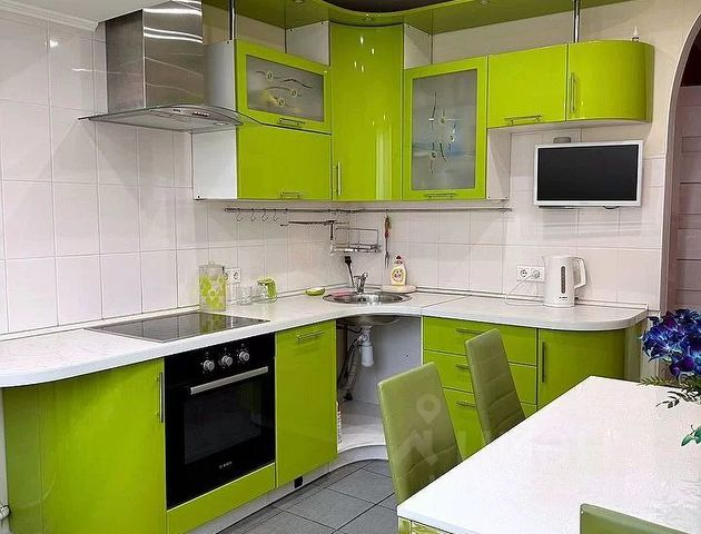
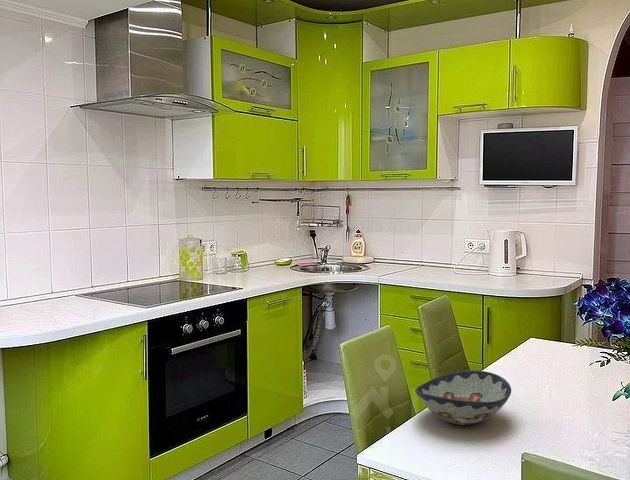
+ decorative bowl (462, 401)
